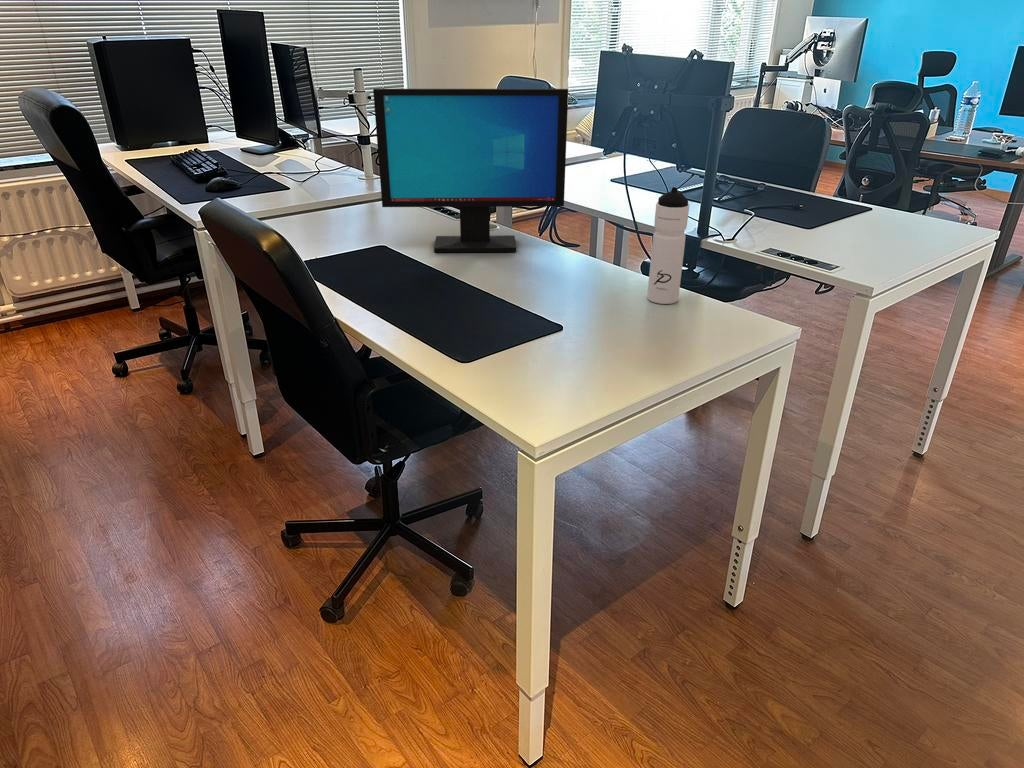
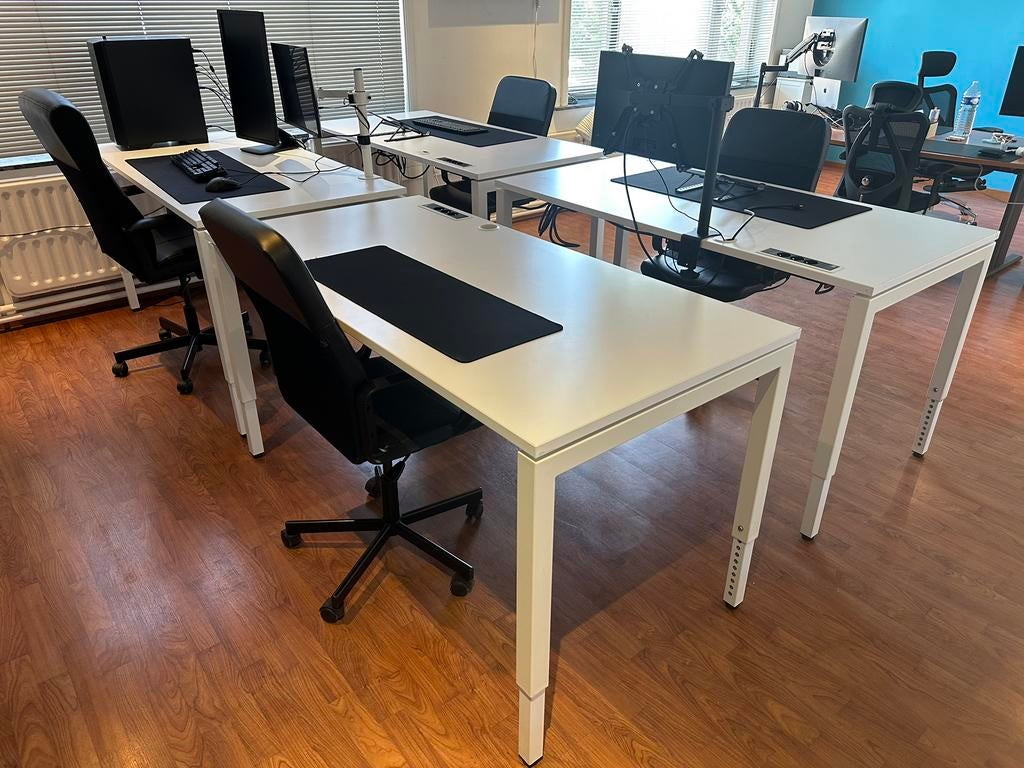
- computer monitor (472, 170)
- water bottle (668, 245)
